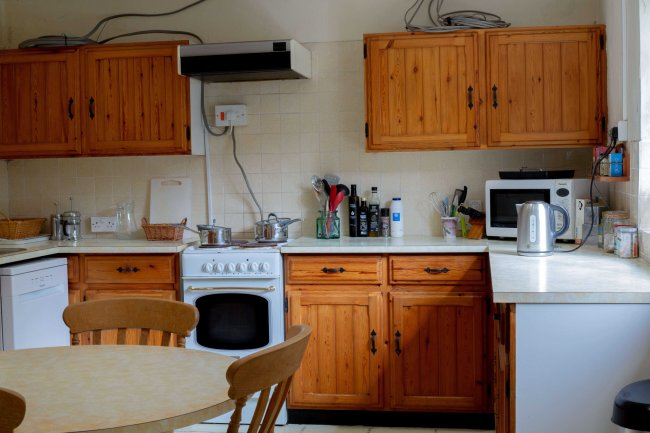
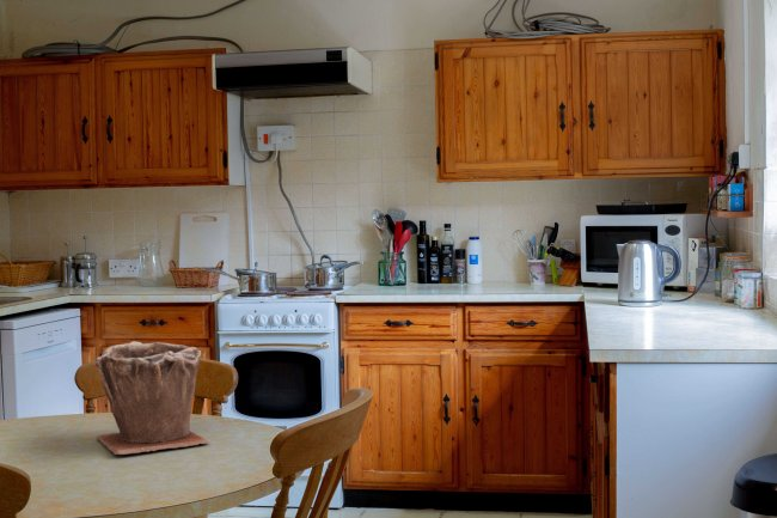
+ plant pot (149, 392)
